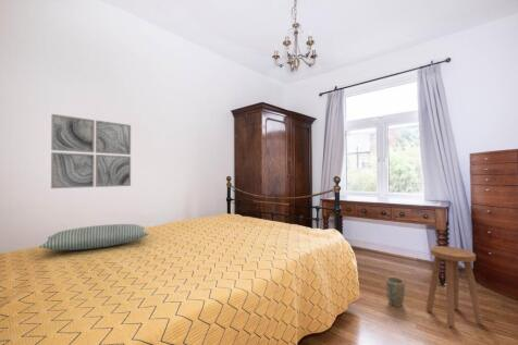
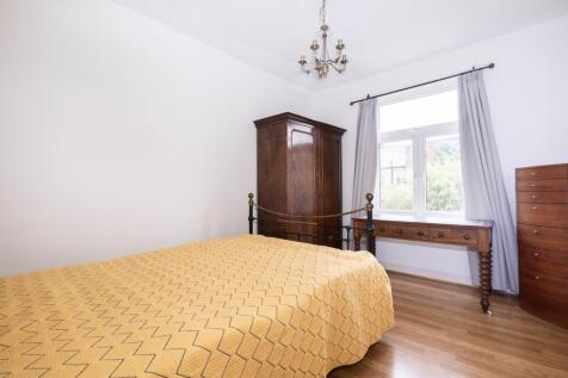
- stool (452, 284)
- pillow (99, 236)
- wall art (94, 155)
- plant pot (395, 292)
